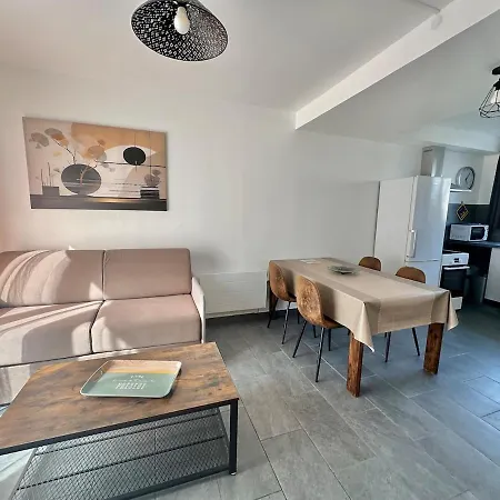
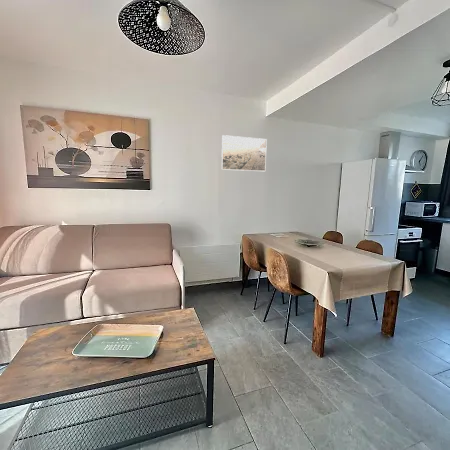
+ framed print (244, 154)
